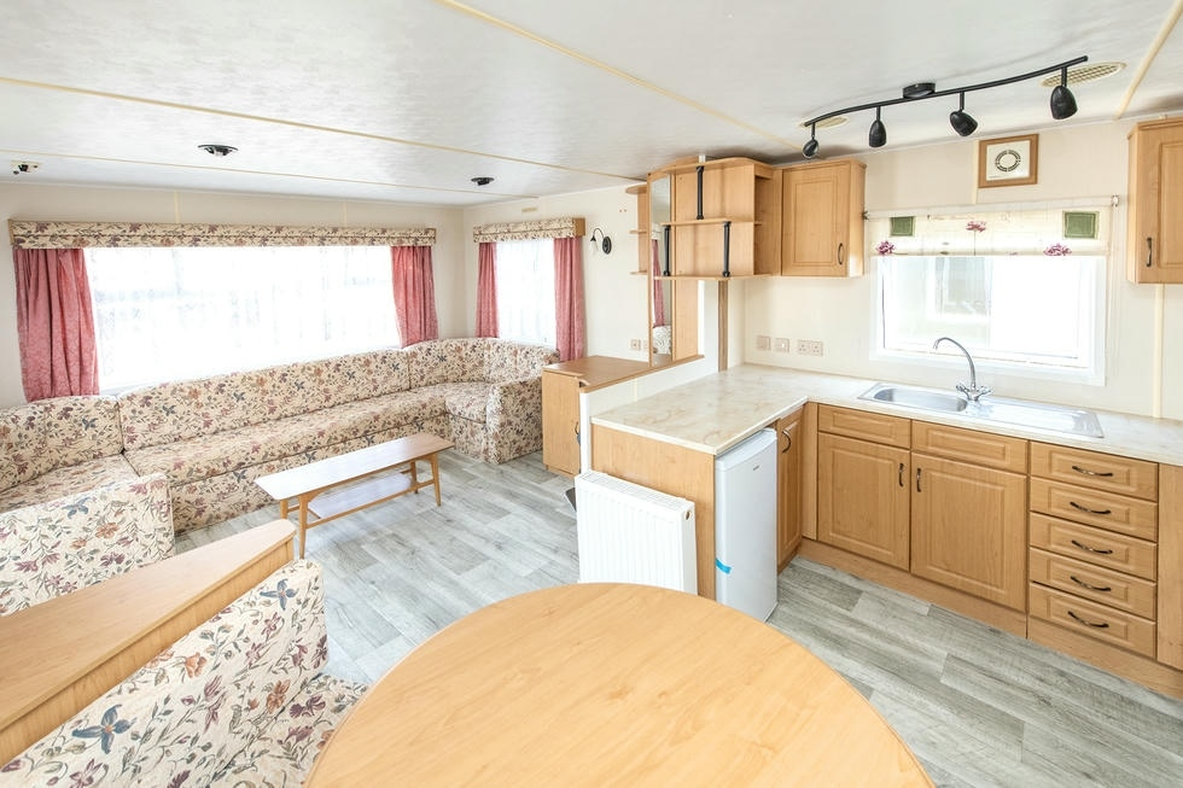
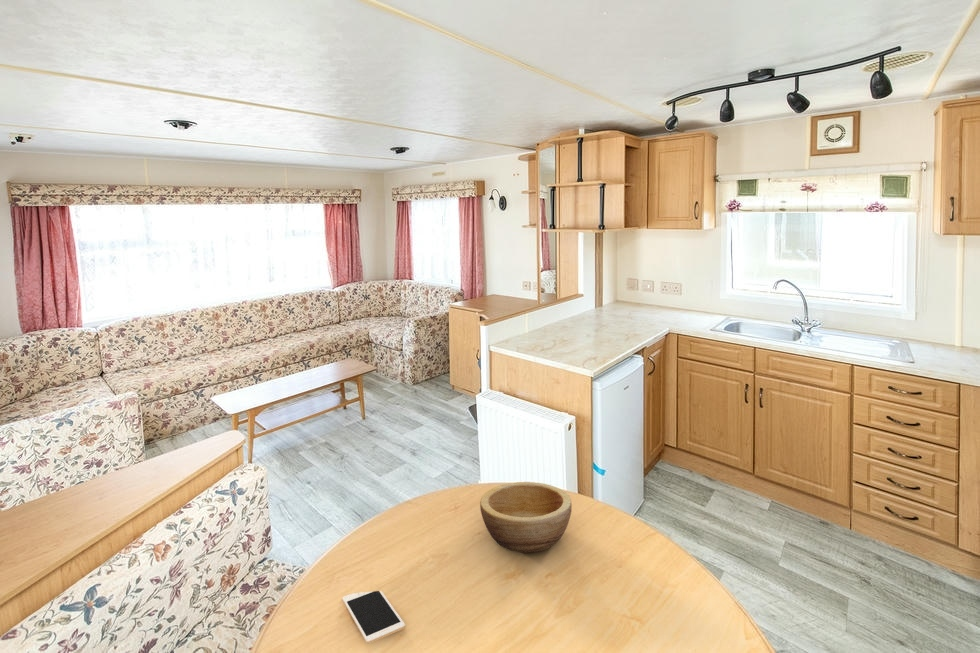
+ bowl (526, 518)
+ cell phone (372, 611)
